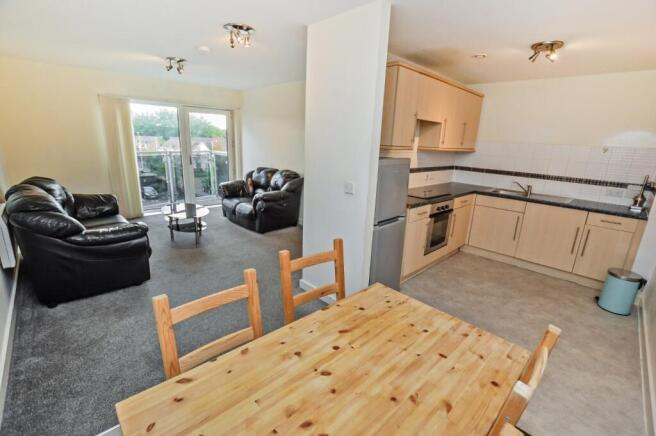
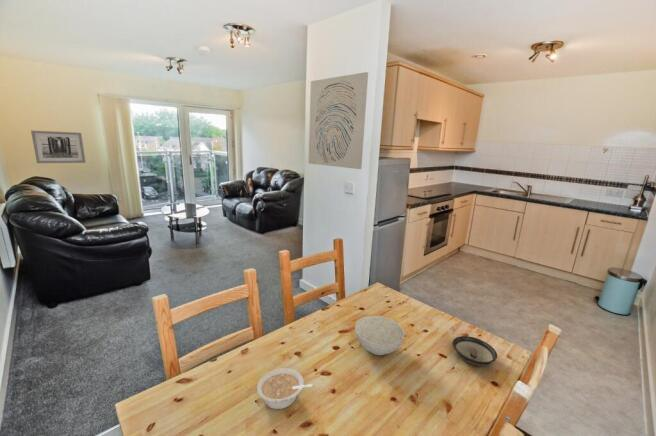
+ saucer (473, 352)
+ legume (282, 388)
+ wall art (59, 147)
+ bowl (378, 336)
+ wall art (334, 123)
